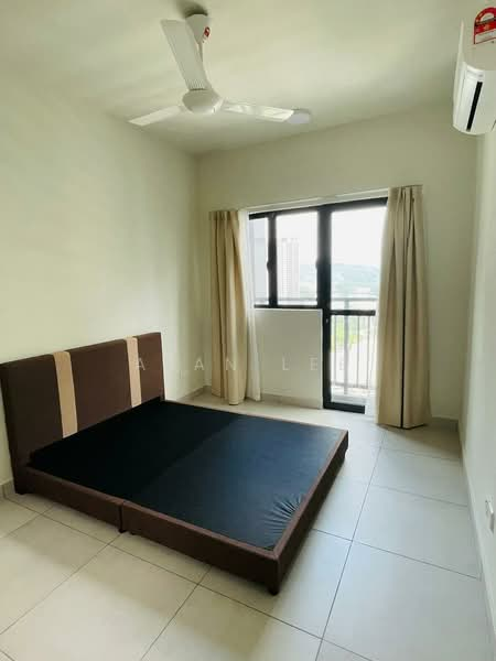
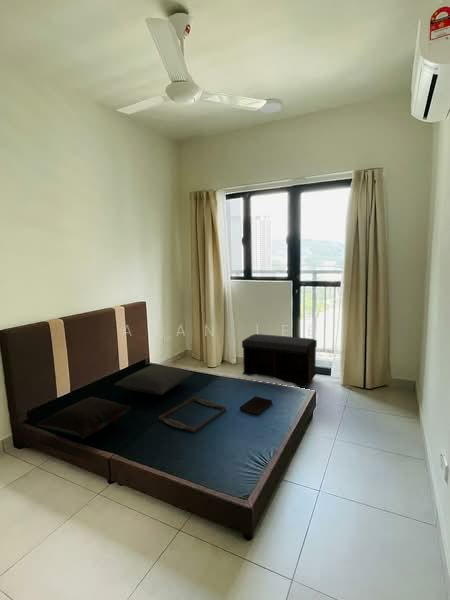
+ pillow (156, 378)
+ pillow (86, 415)
+ bench (279, 358)
+ book (256, 405)
+ serving tray (188, 402)
